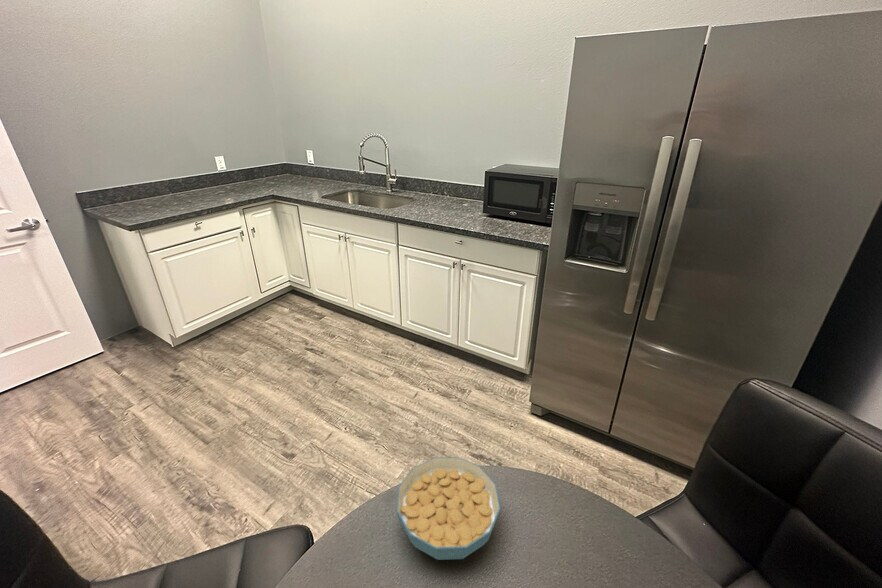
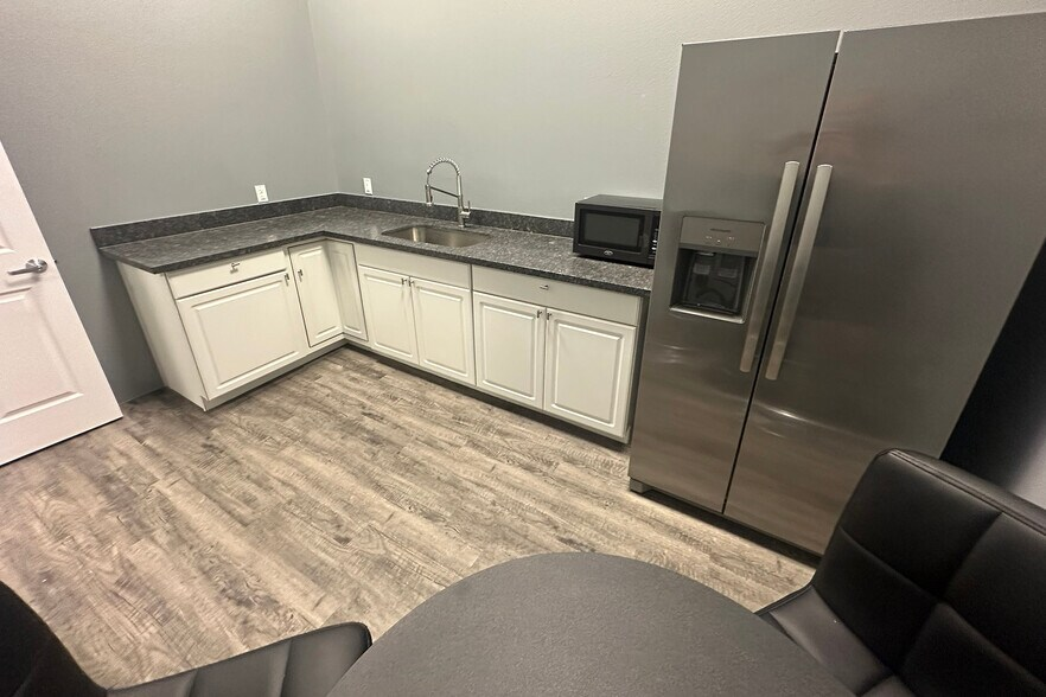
- cereal bowl (447, 514)
